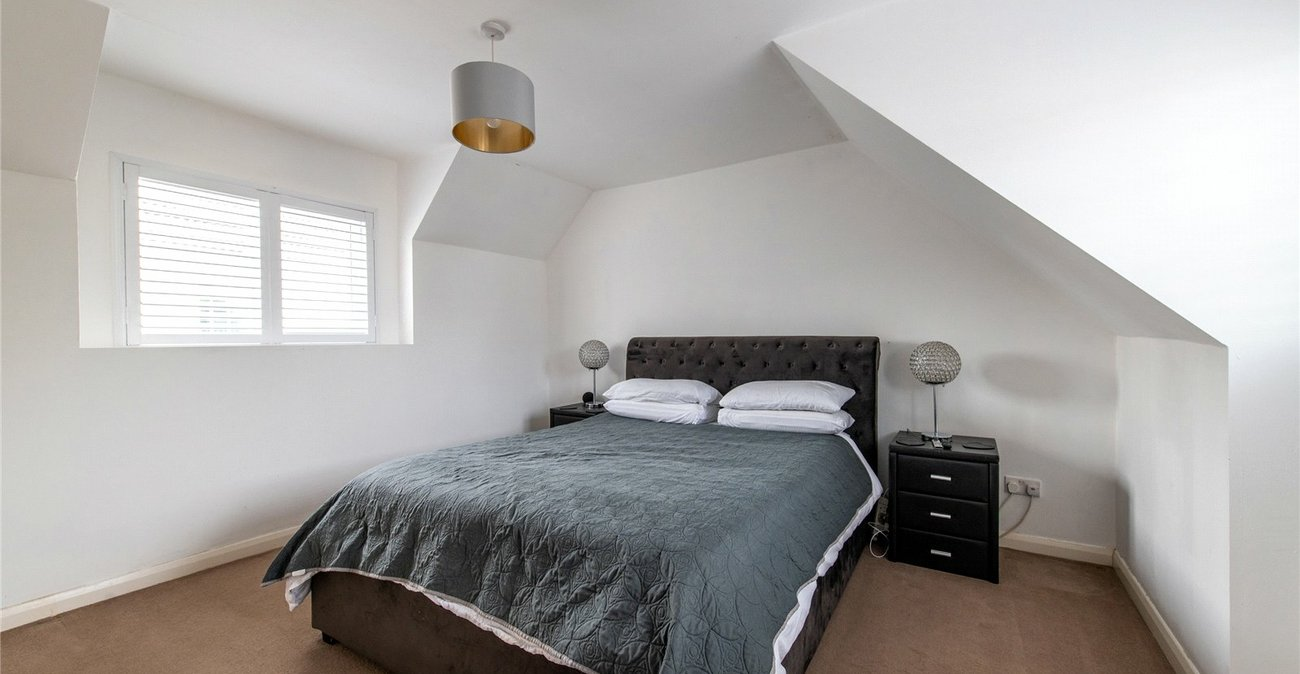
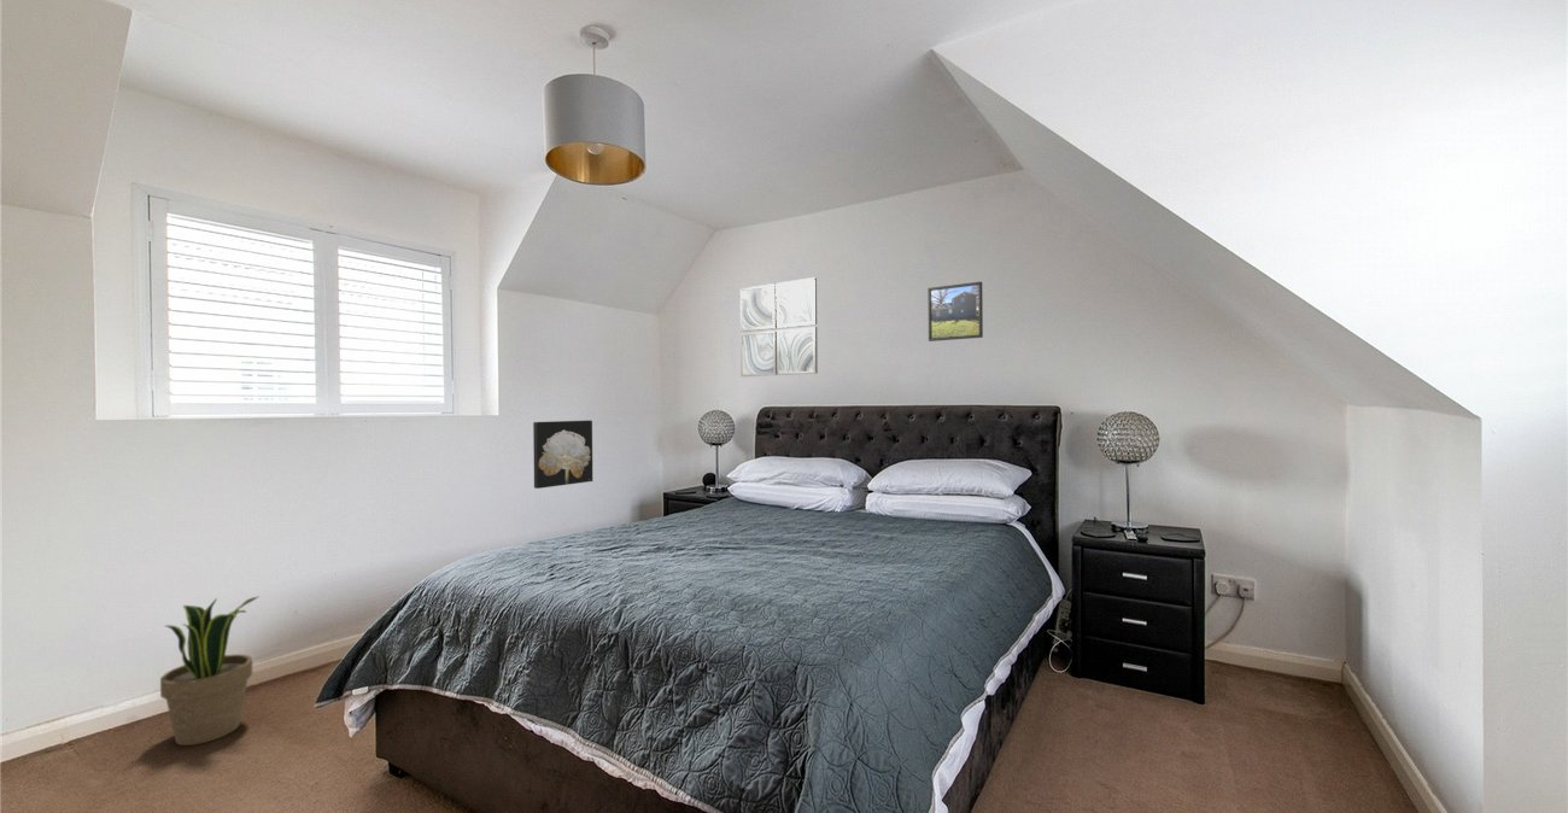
+ wall art (777, 331)
+ potted plant (215, 662)
+ wall art (563, 452)
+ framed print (954, 311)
